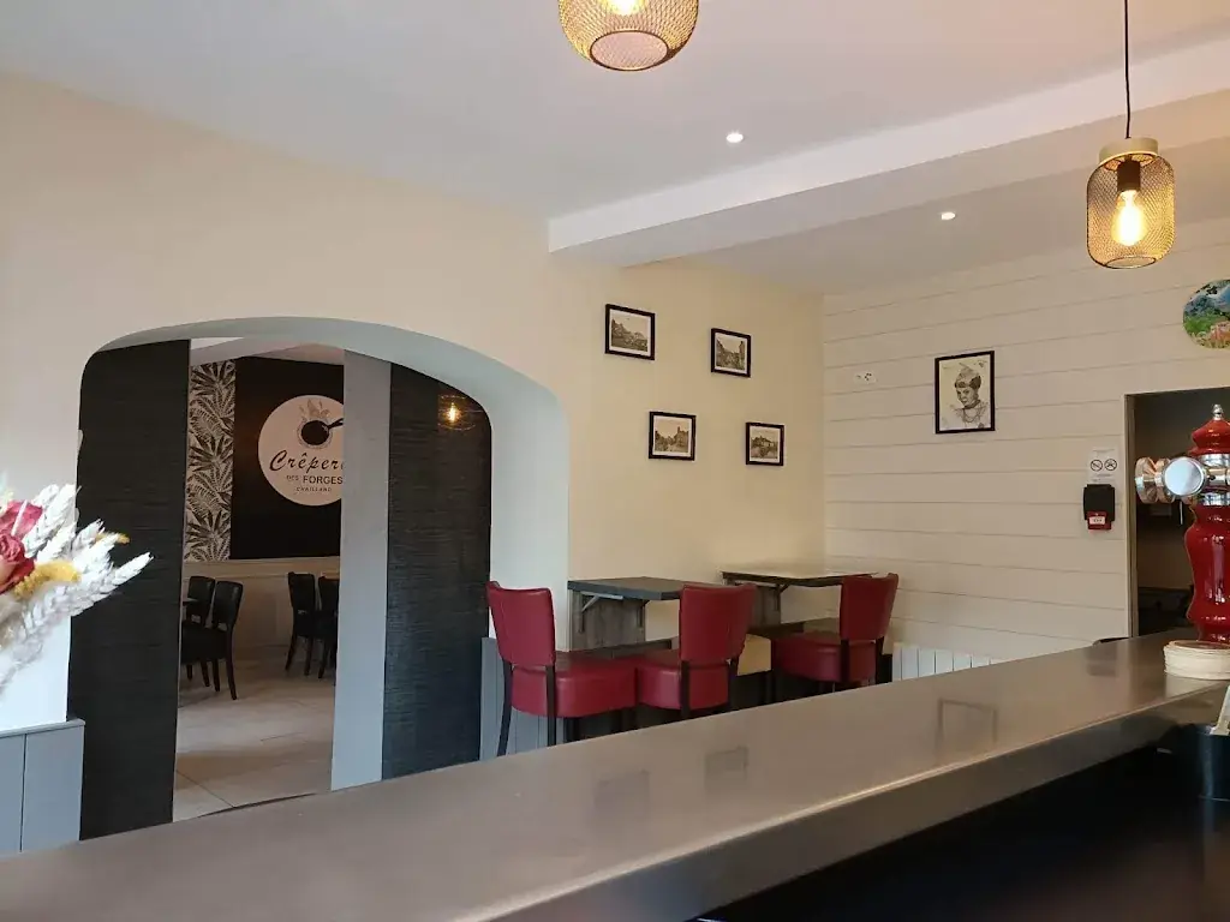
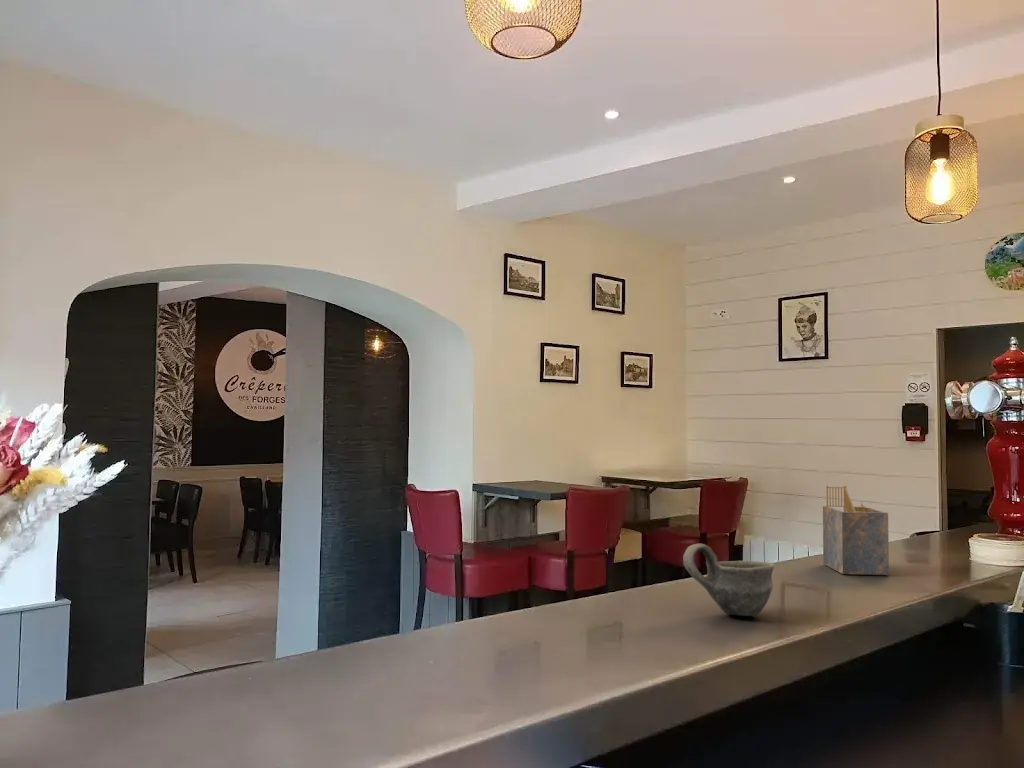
+ napkin holder (854, 528)
+ cup (731, 578)
